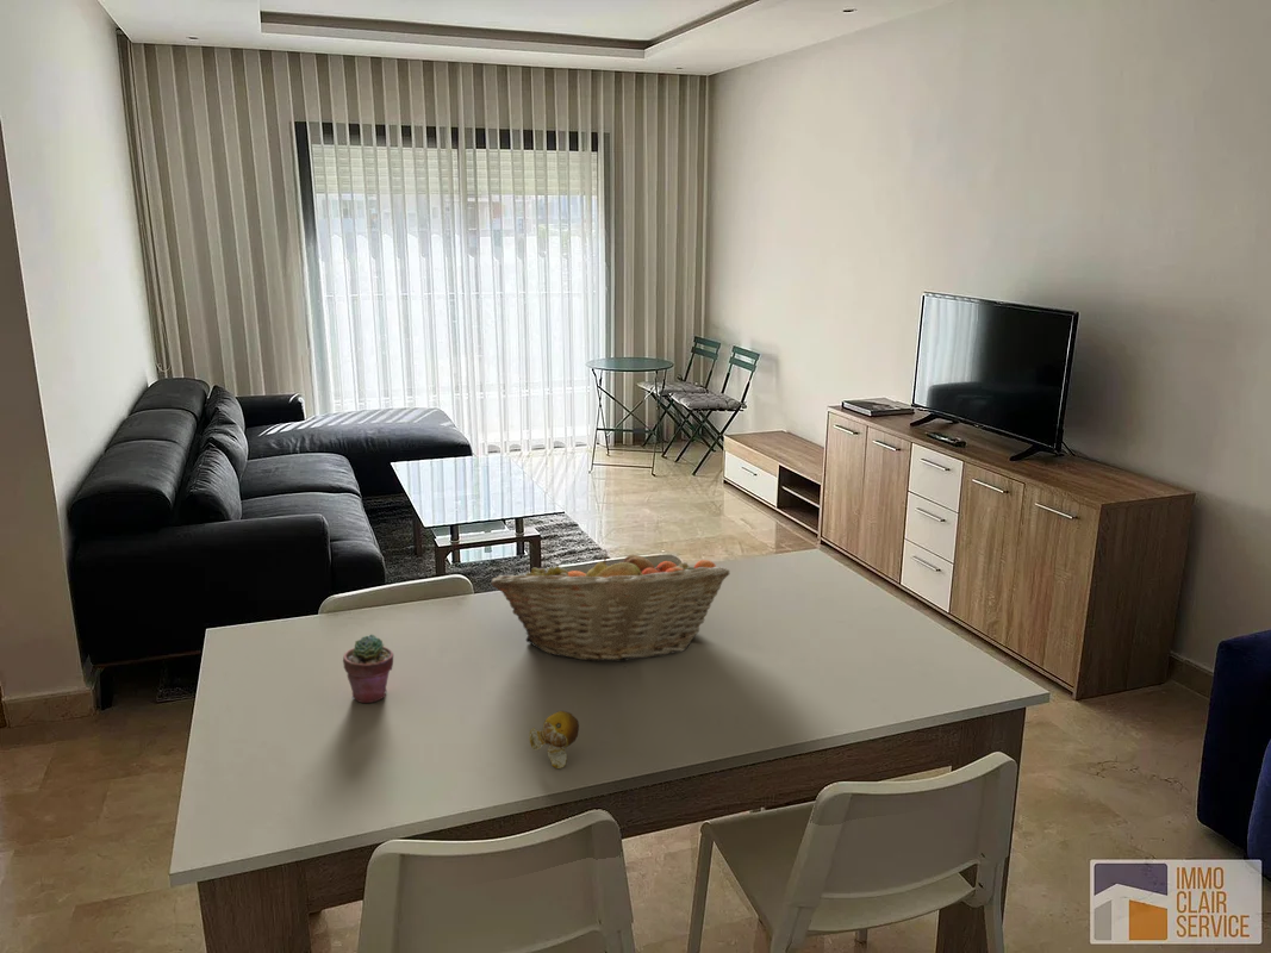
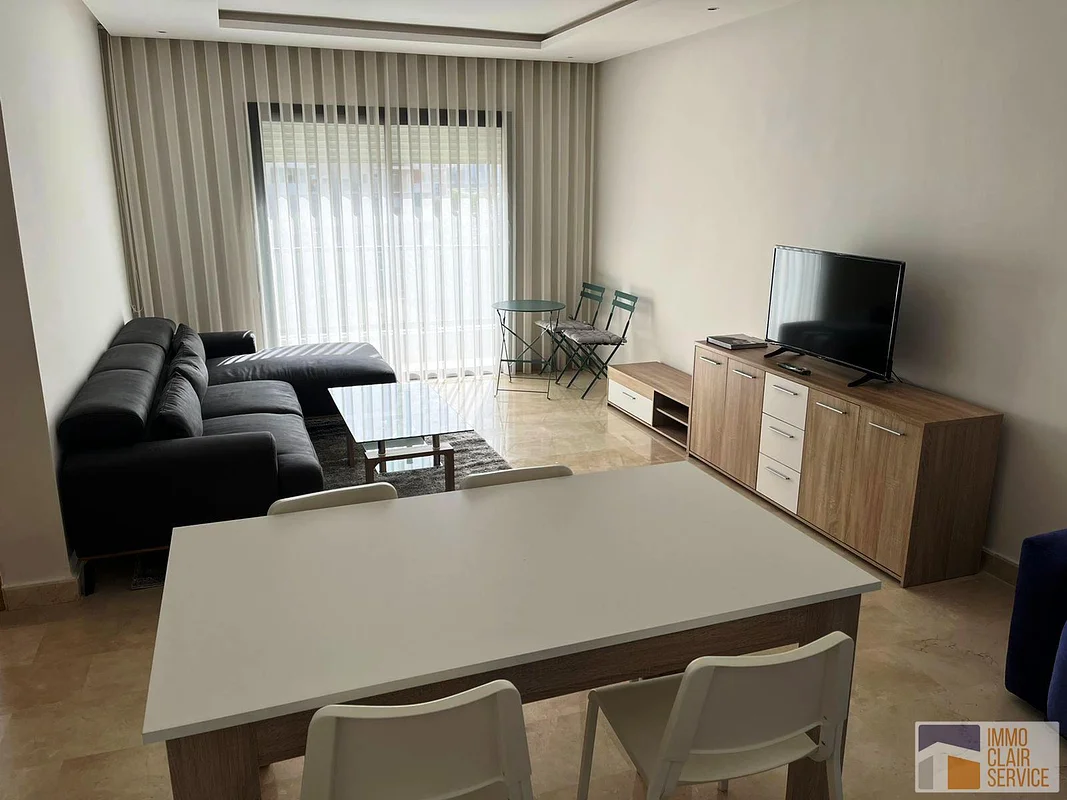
- potted succulent (368, 666)
- fruit (553, 735)
- fruit basket (611, 593)
